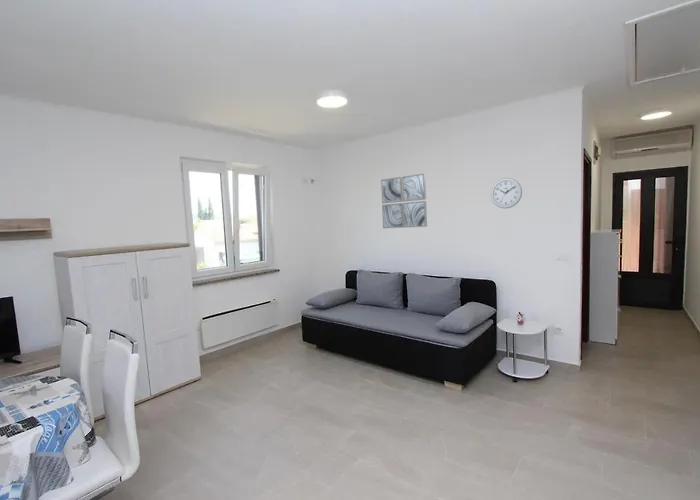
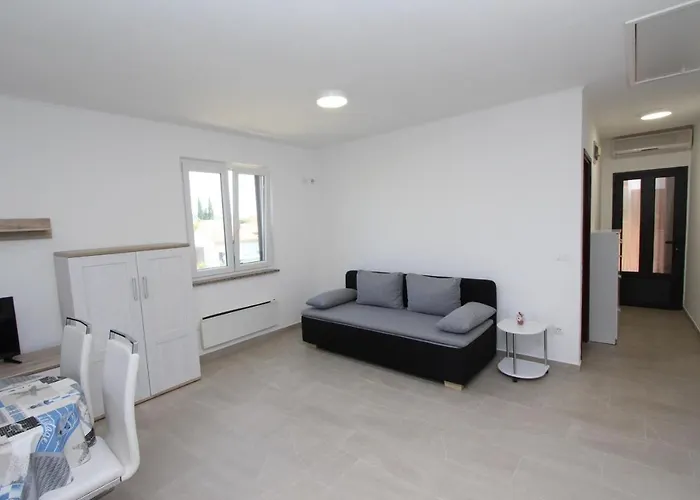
- wall clock (505, 193)
- wall art (403, 201)
